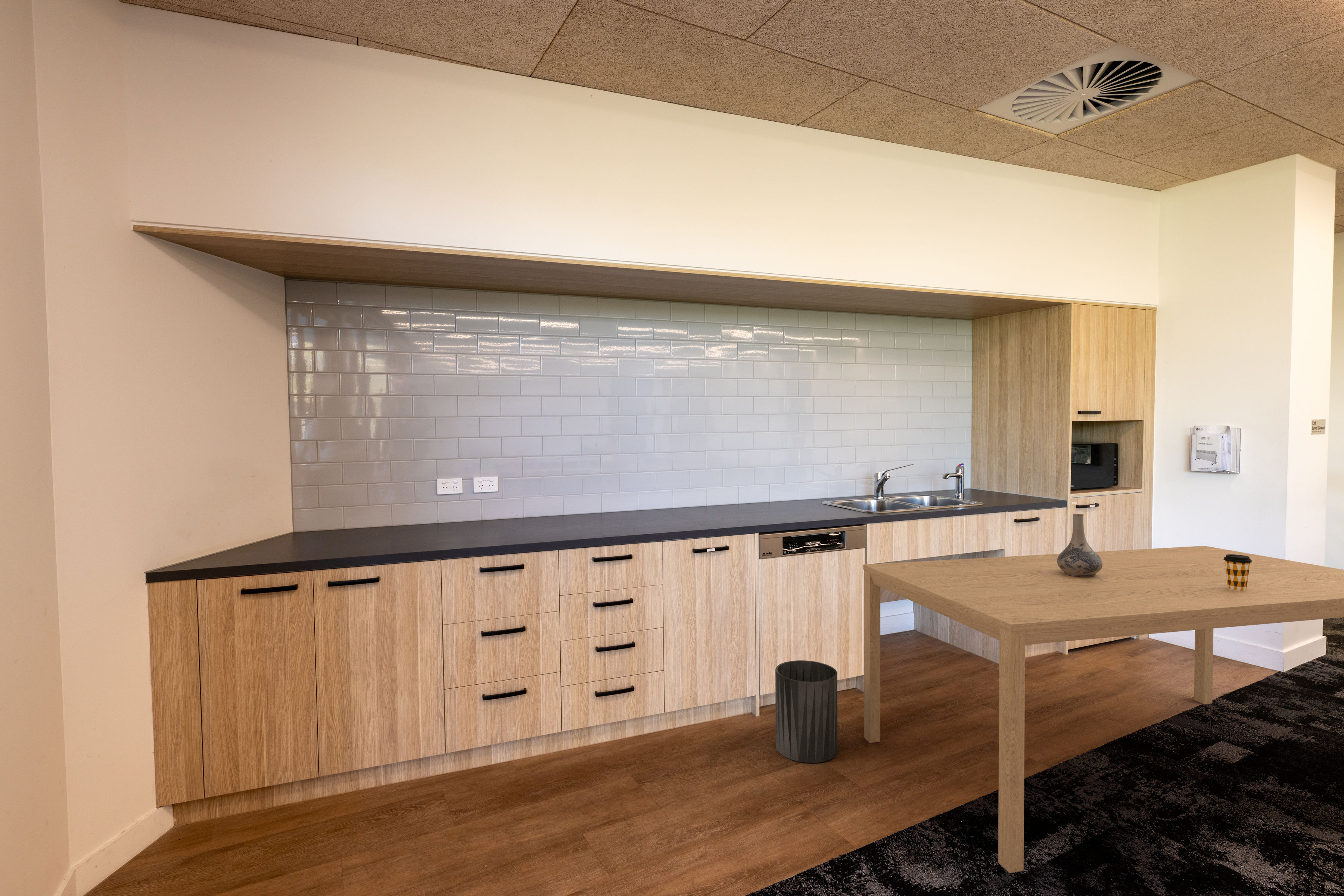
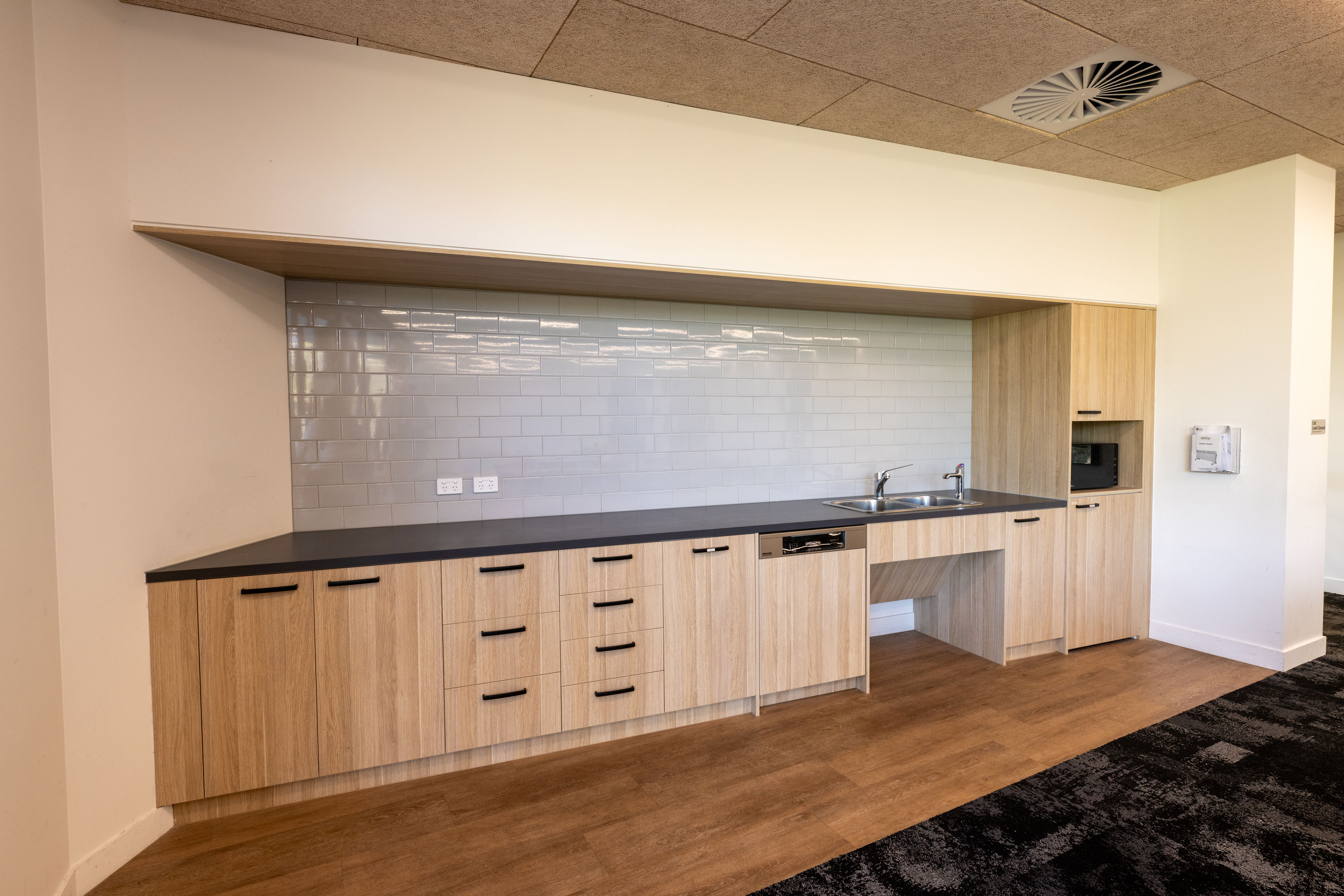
- trash can (806, 709)
- decorative vase (1079, 544)
- dining table (1126, 636)
- coffee cup (1237, 572)
